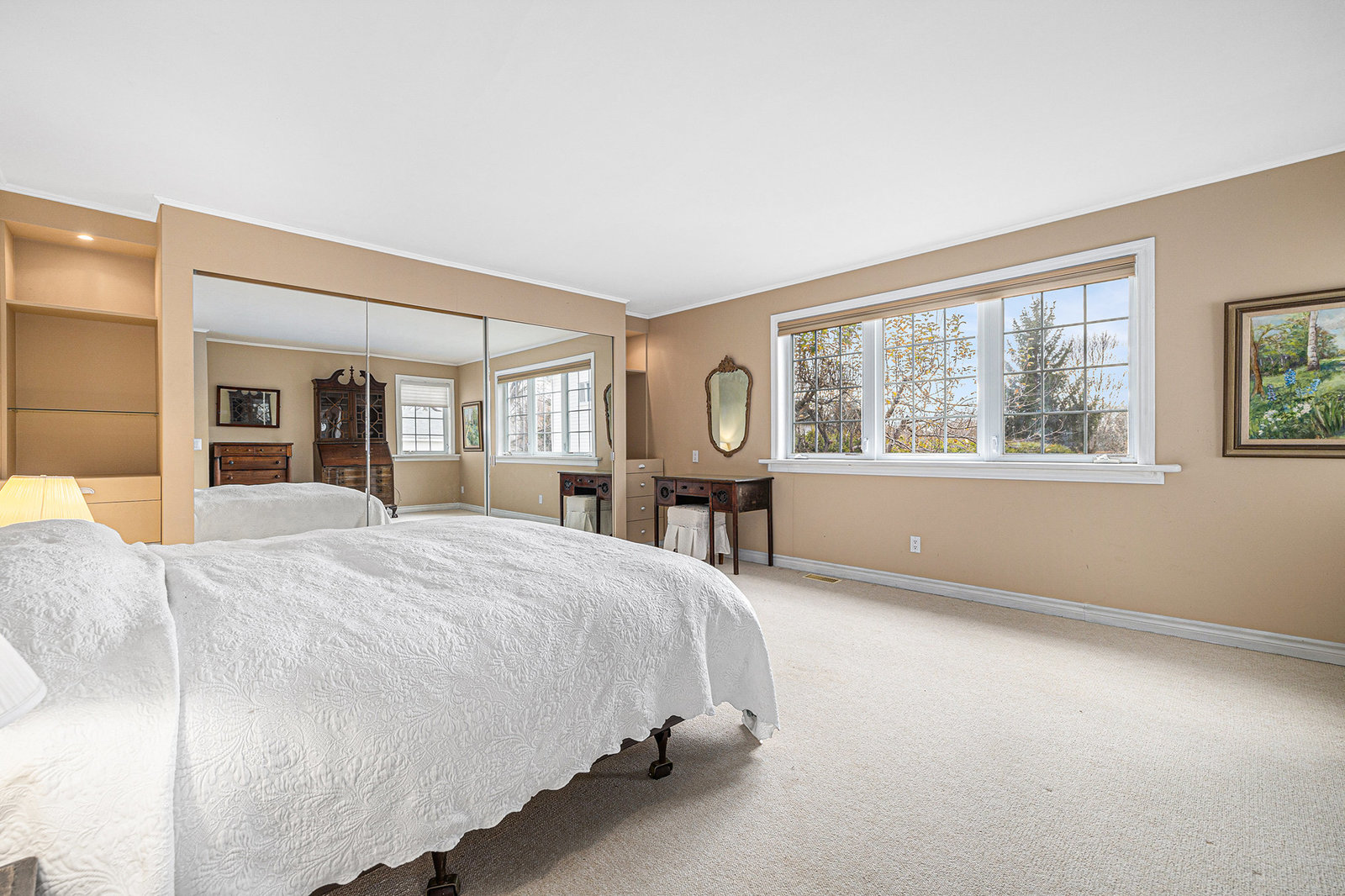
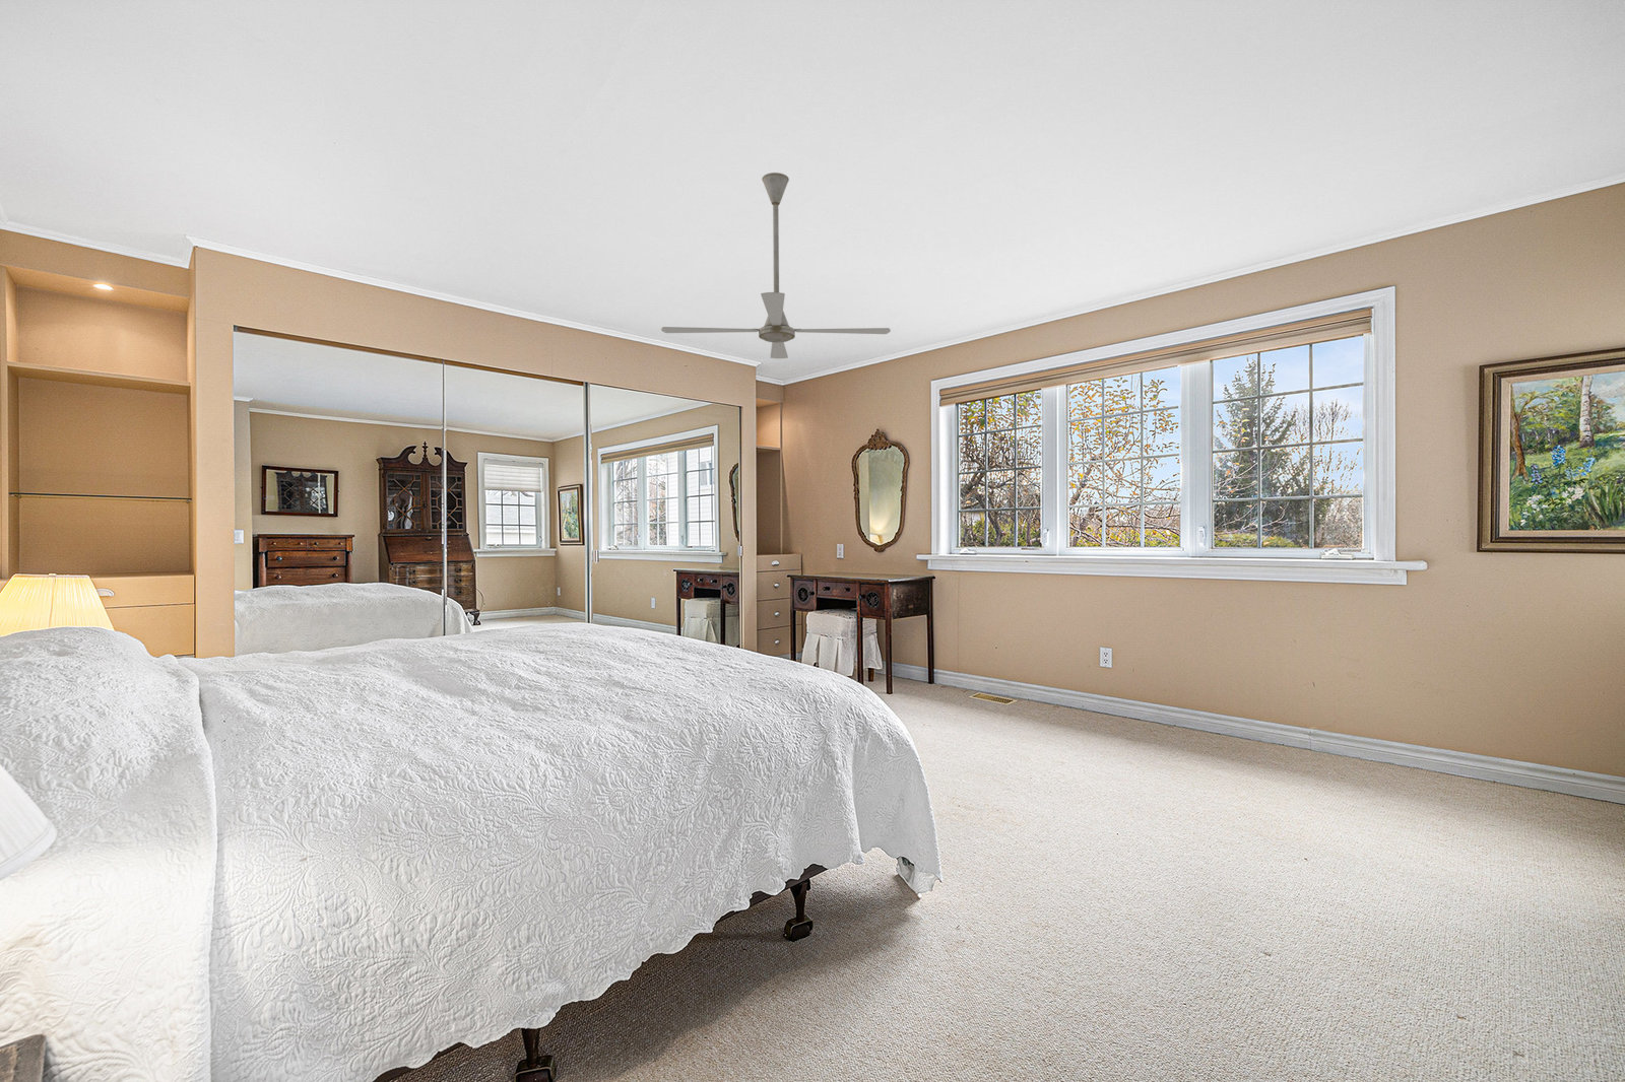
+ ceiling fan (776, 258)
